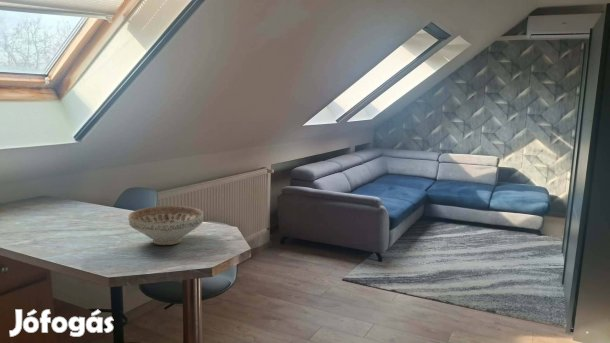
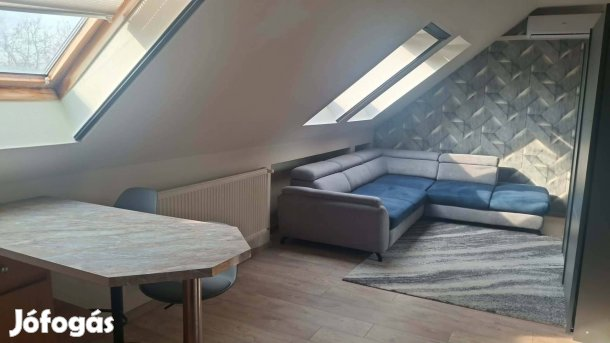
- decorative bowl (167, 227)
